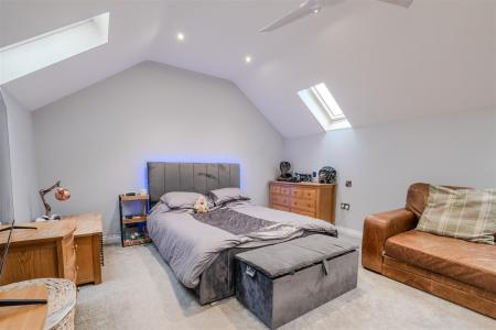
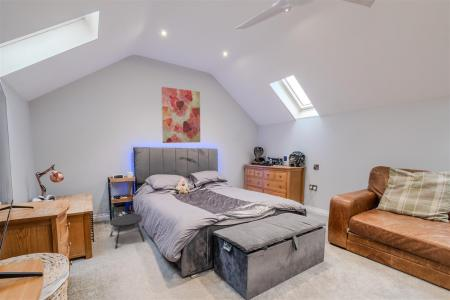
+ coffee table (127, 228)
+ wall art (182, 116)
